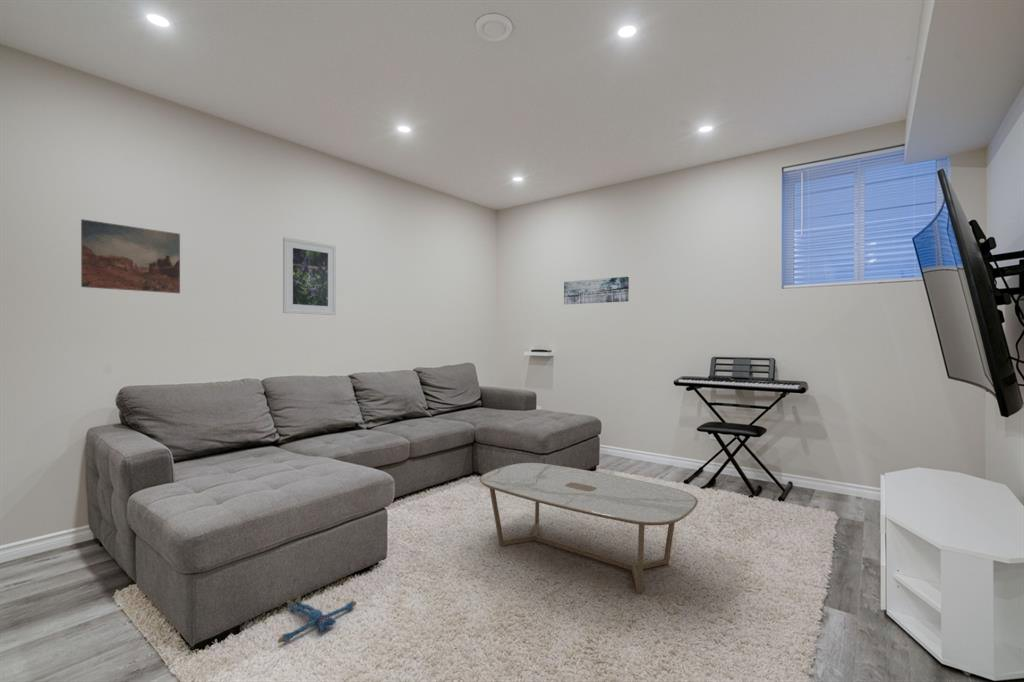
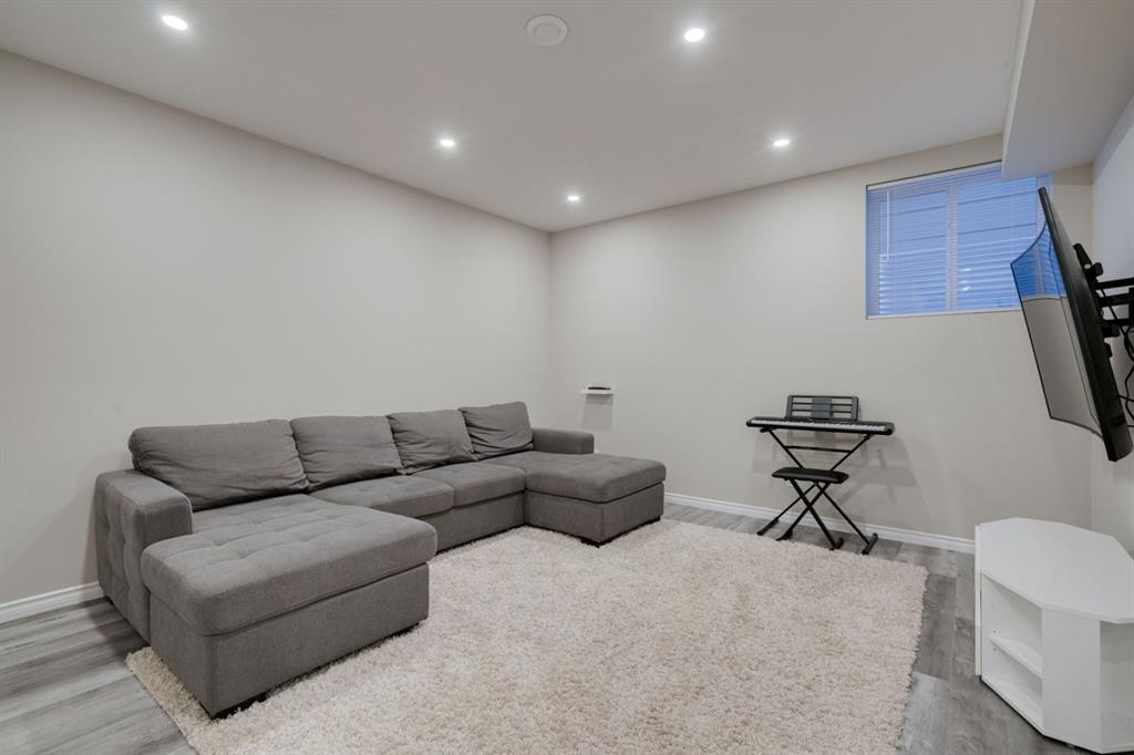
- wall art (133, 258)
- plush toy (310, 612)
- coffee table (580, 512)
- wall art (594, 291)
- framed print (310, 277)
